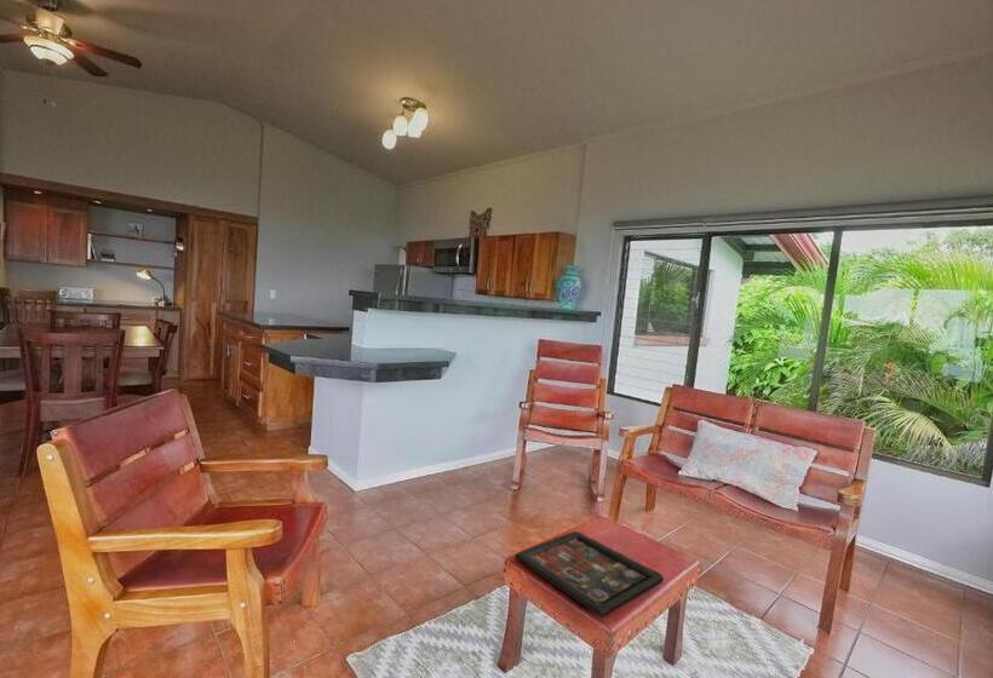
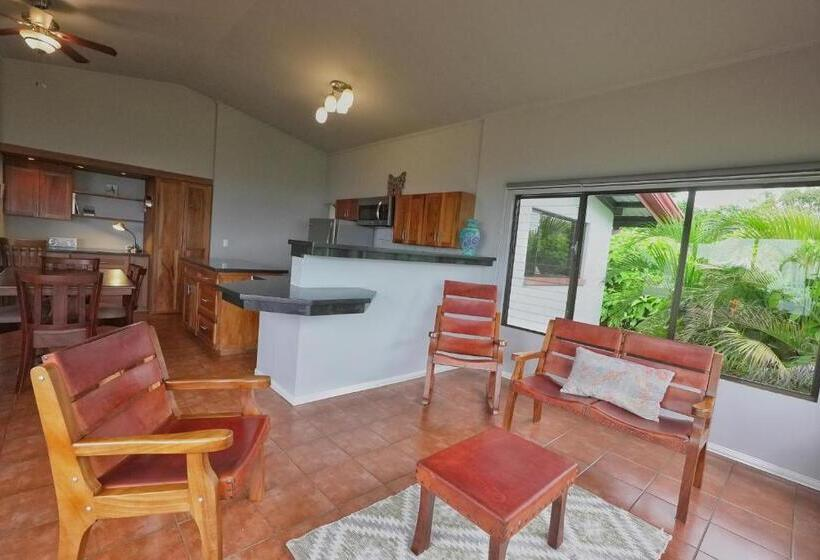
- decorative tray (586, 567)
